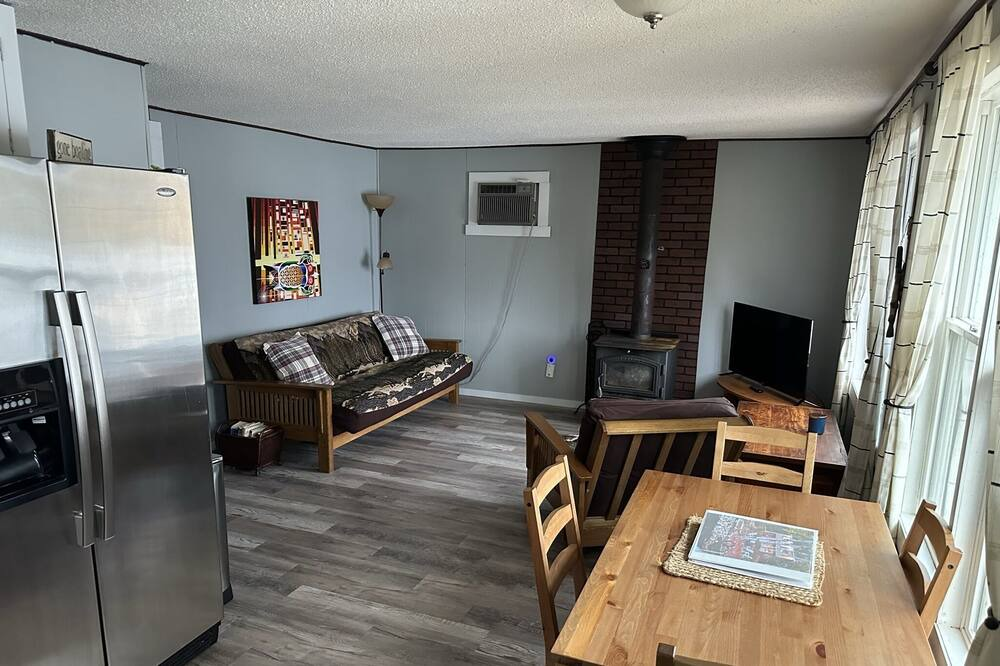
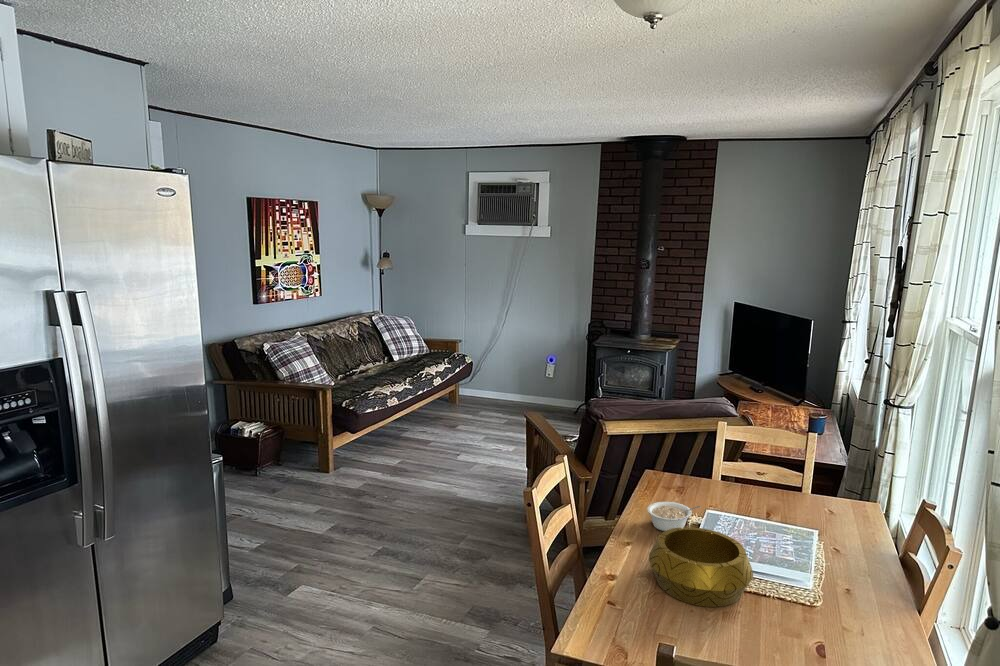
+ legume (670, 515)
+ decorative bowl (699, 564)
